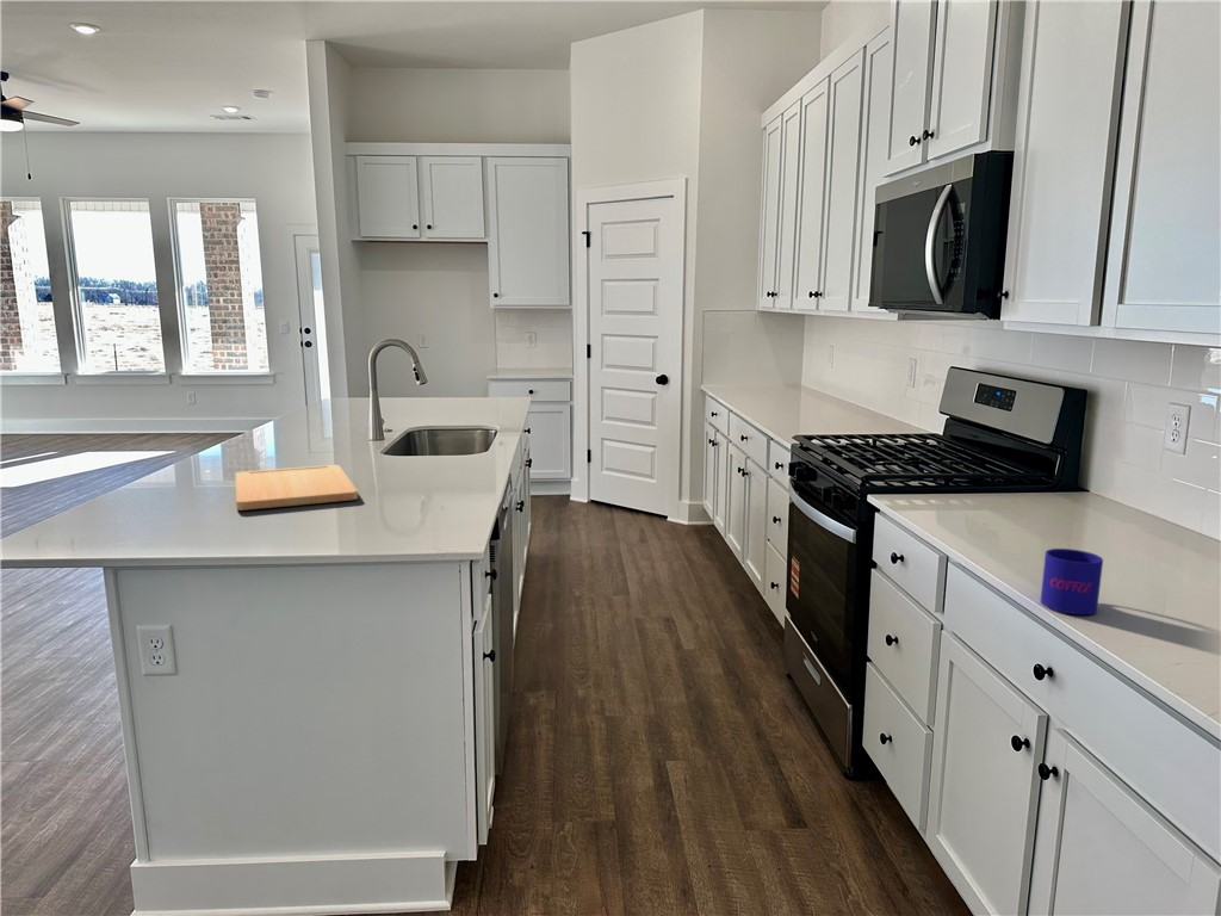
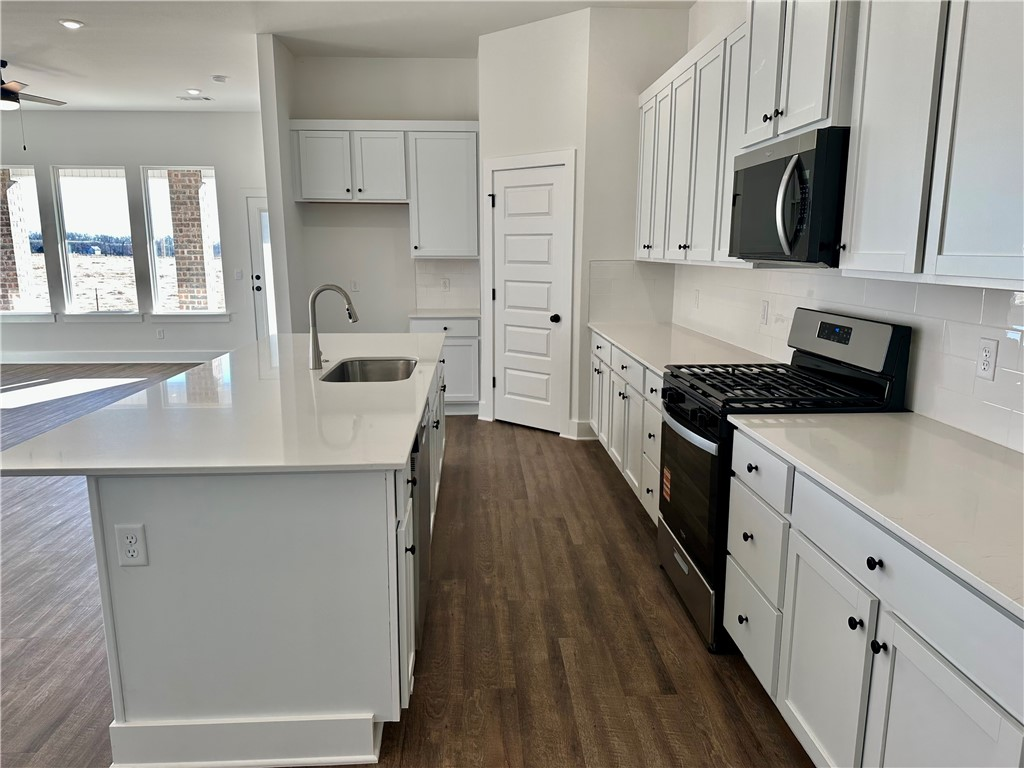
- mug (1070, 577)
- cutting board (293, 484)
